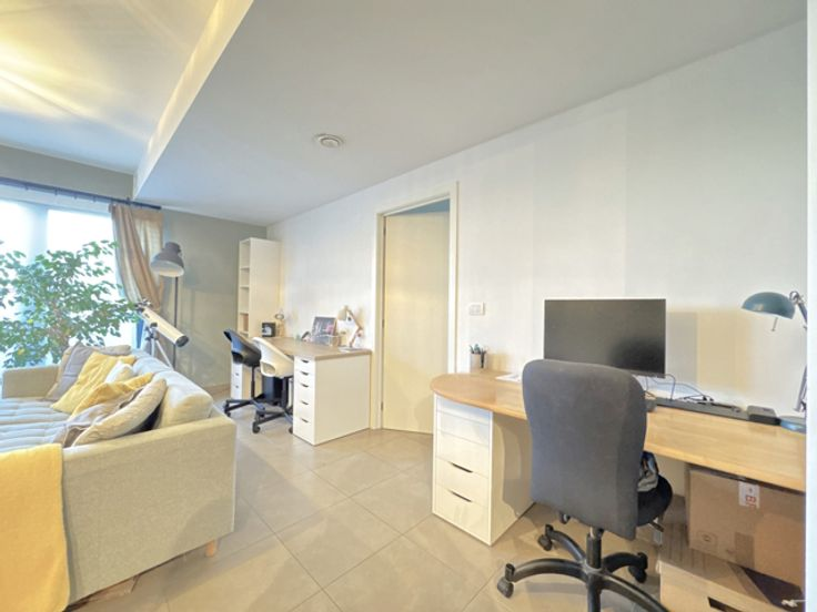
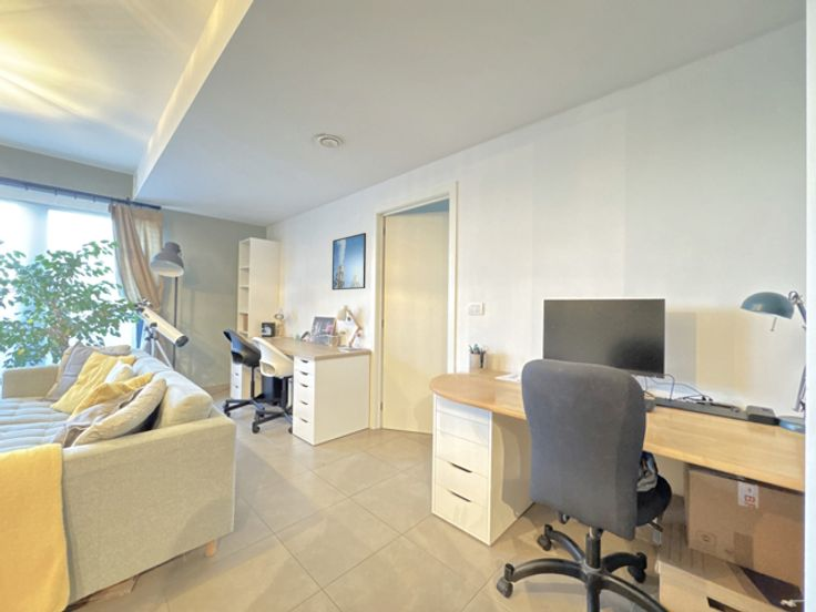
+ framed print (348, 263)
